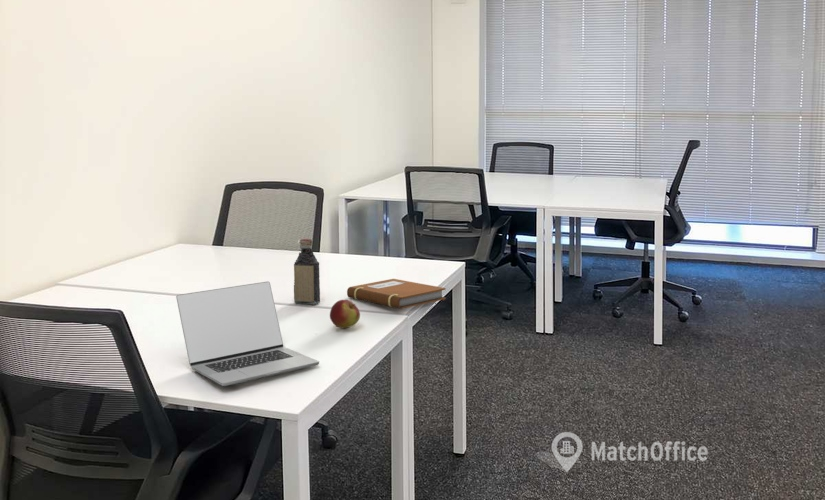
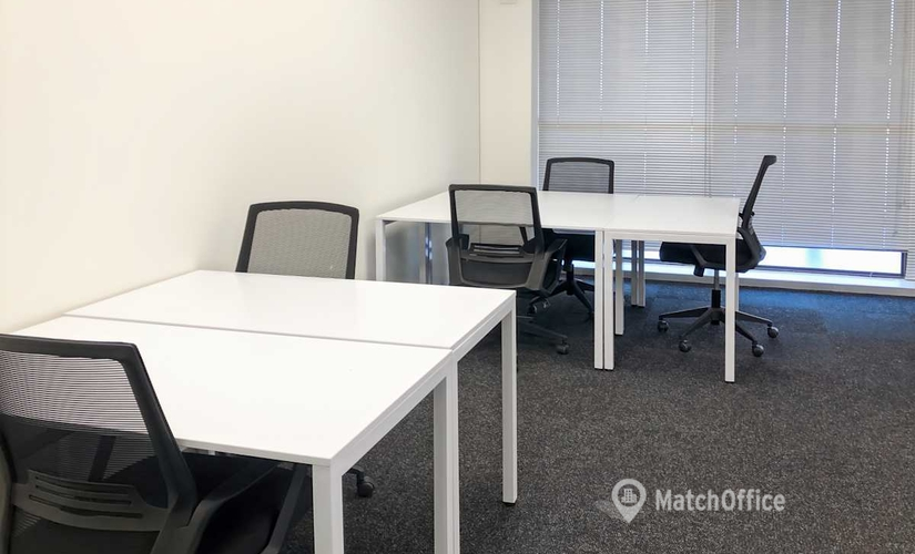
- apple (345, 313)
- bottle (306, 271)
- notebook (394, 292)
- laptop (247, 330)
